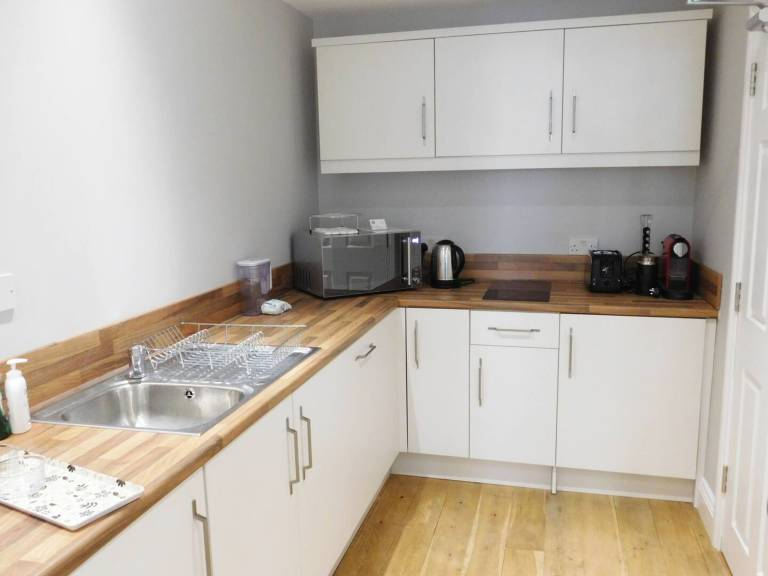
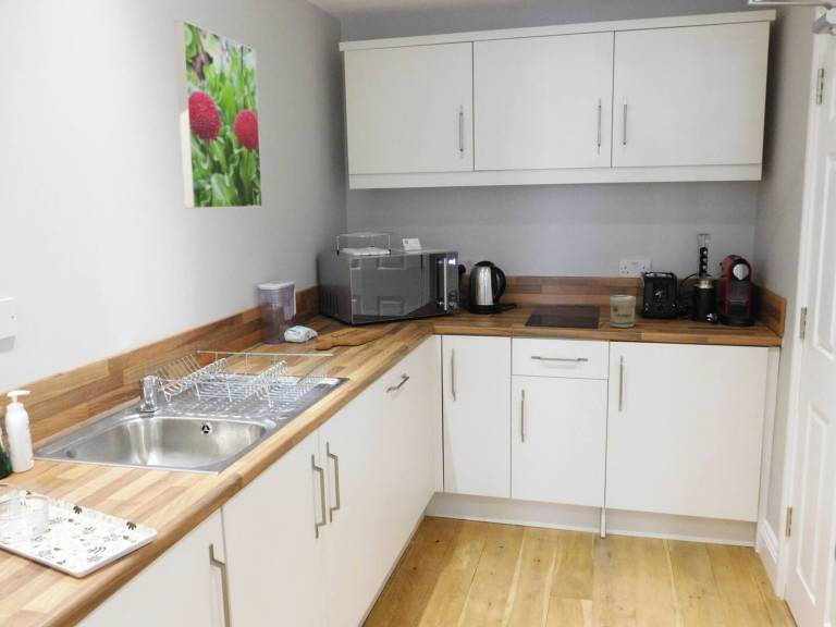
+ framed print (222, 123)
+ cutting board (345, 337)
+ jar (622, 310)
